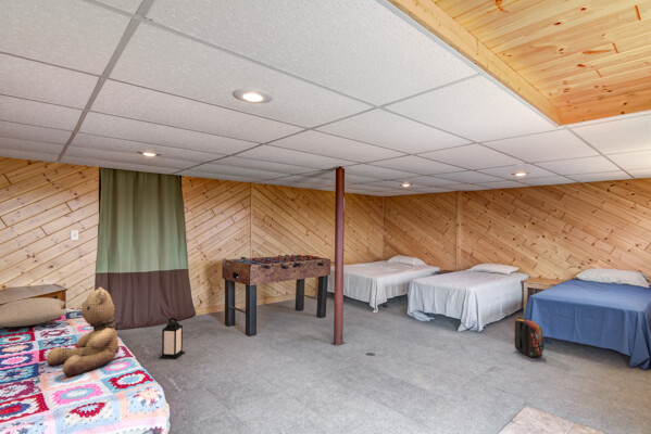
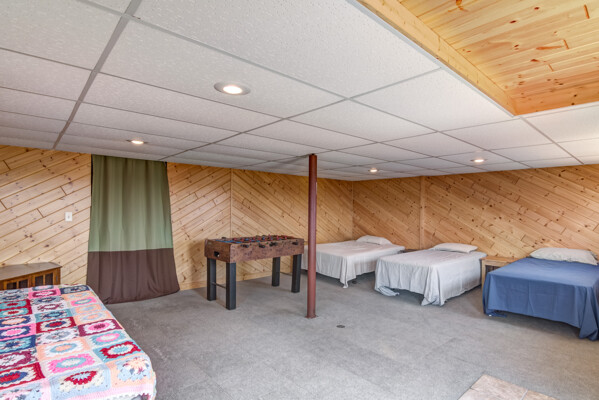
- lantern (172, 336)
- teddy bear (87, 322)
- pillow (29, 311)
- backpack (527, 335)
